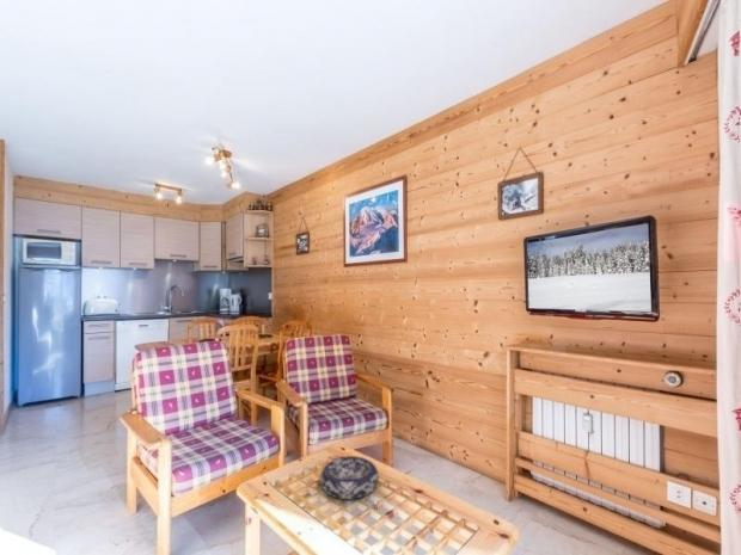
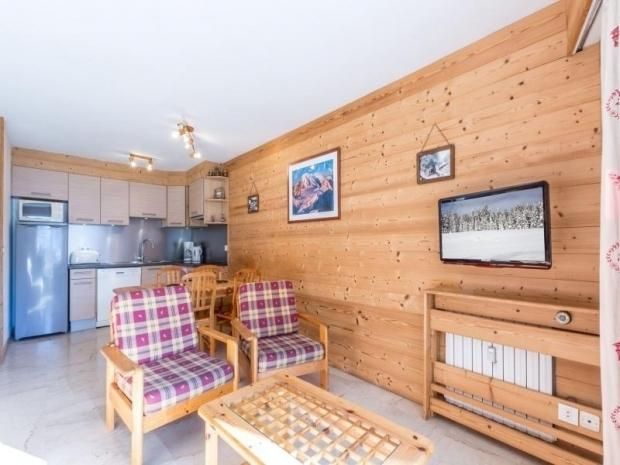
- decorative bowl (349, 476)
